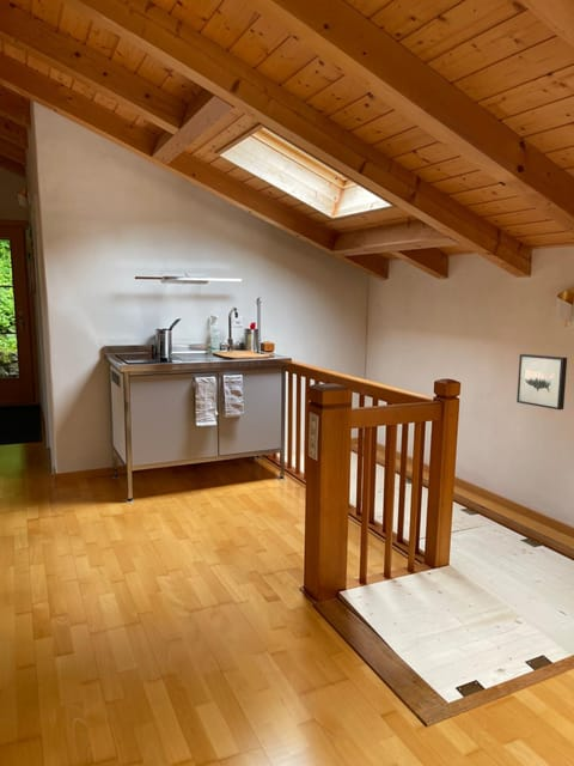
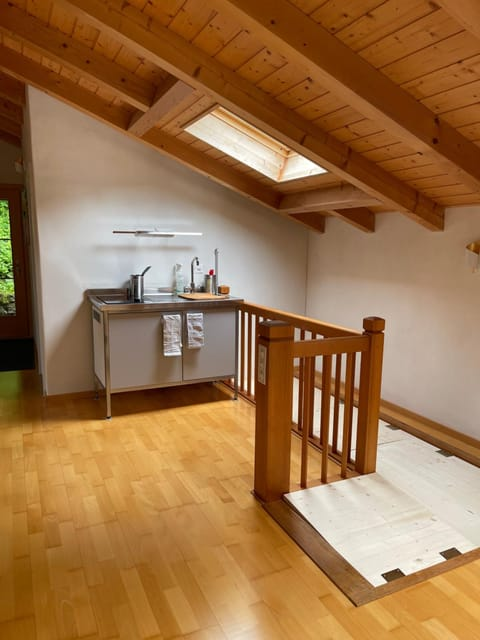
- wall art (541, 381)
